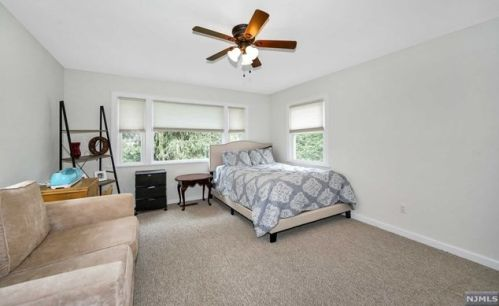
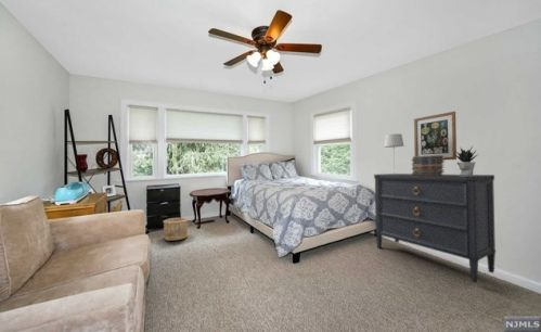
+ table lamp (394, 154)
+ potted plant (464, 161)
+ wooden bucket (176, 228)
+ dresser (426, 217)
+ wall art (434, 138)
+ book stack (427, 165)
